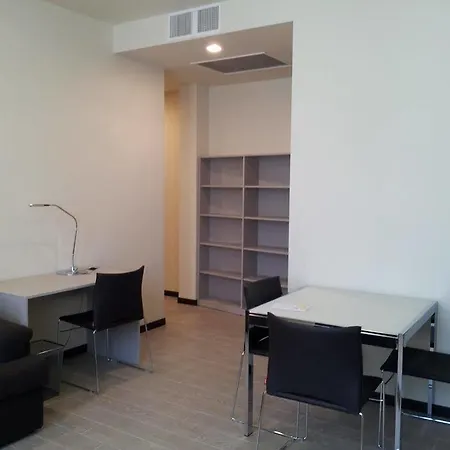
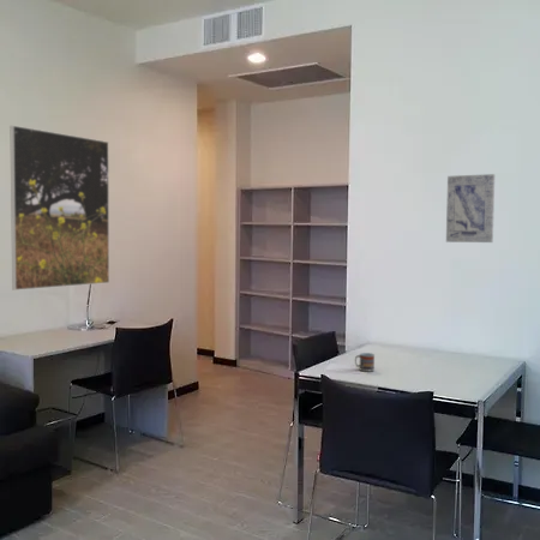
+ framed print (64, 210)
+ cup (364, 361)
+ wall art (469, 209)
